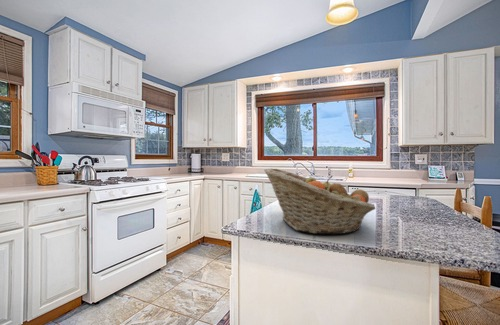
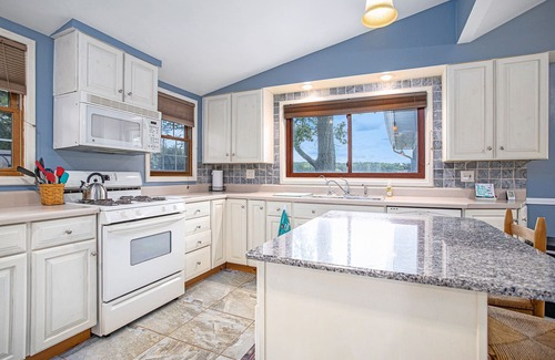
- fruit basket (314, 195)
